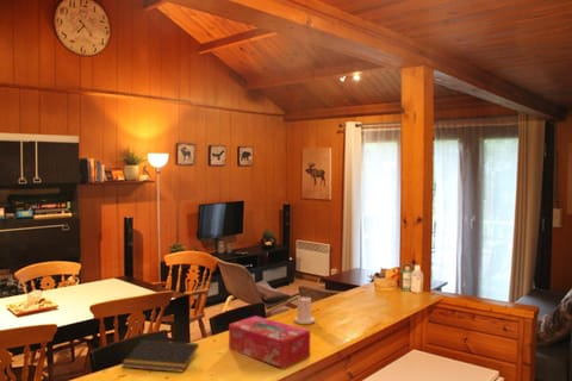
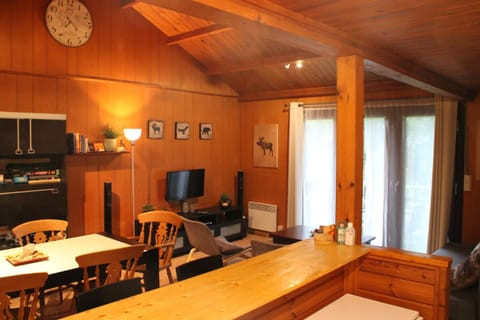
- tissue box (268, 339)
- notepad (161, 355)
- candle (304, 307)
